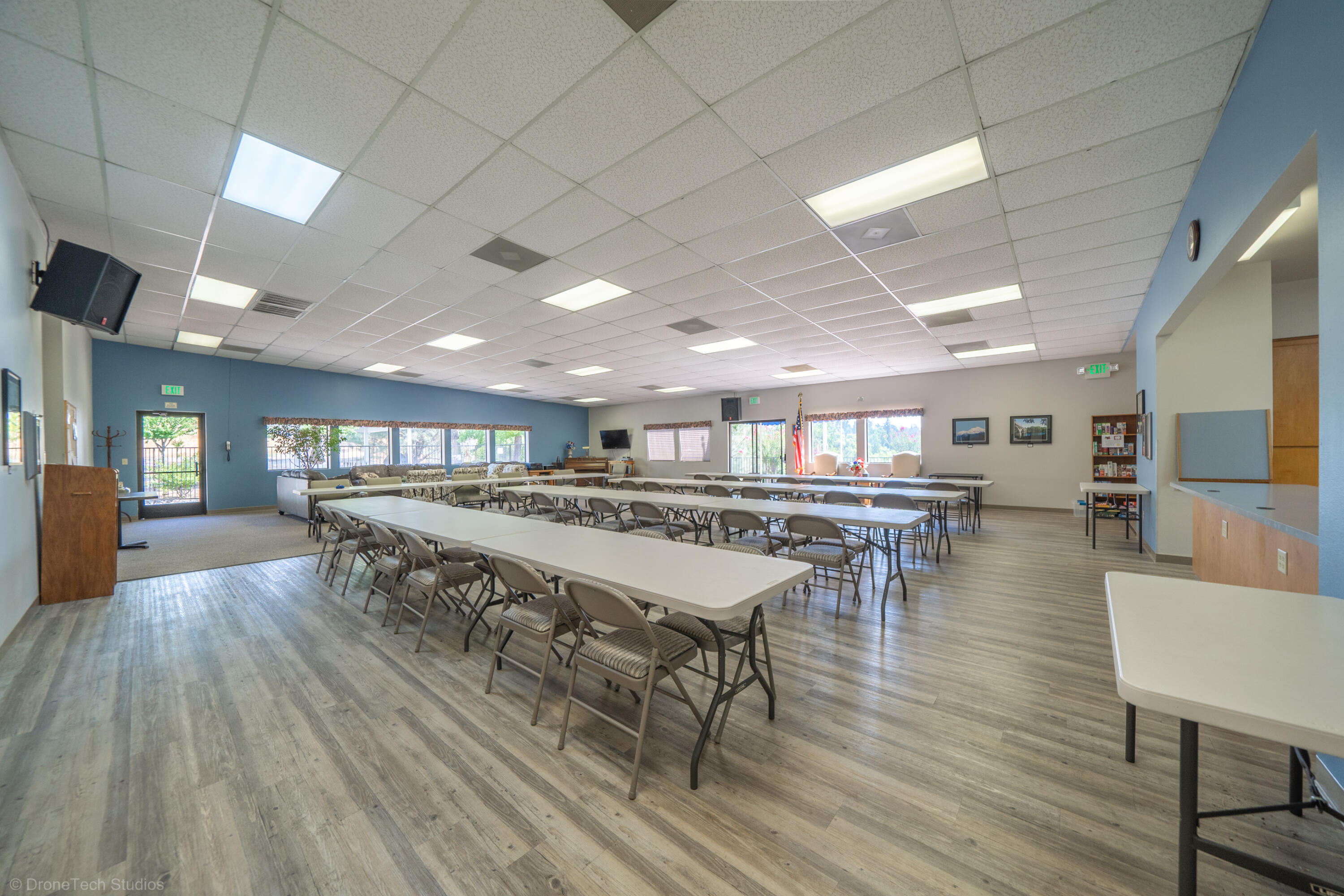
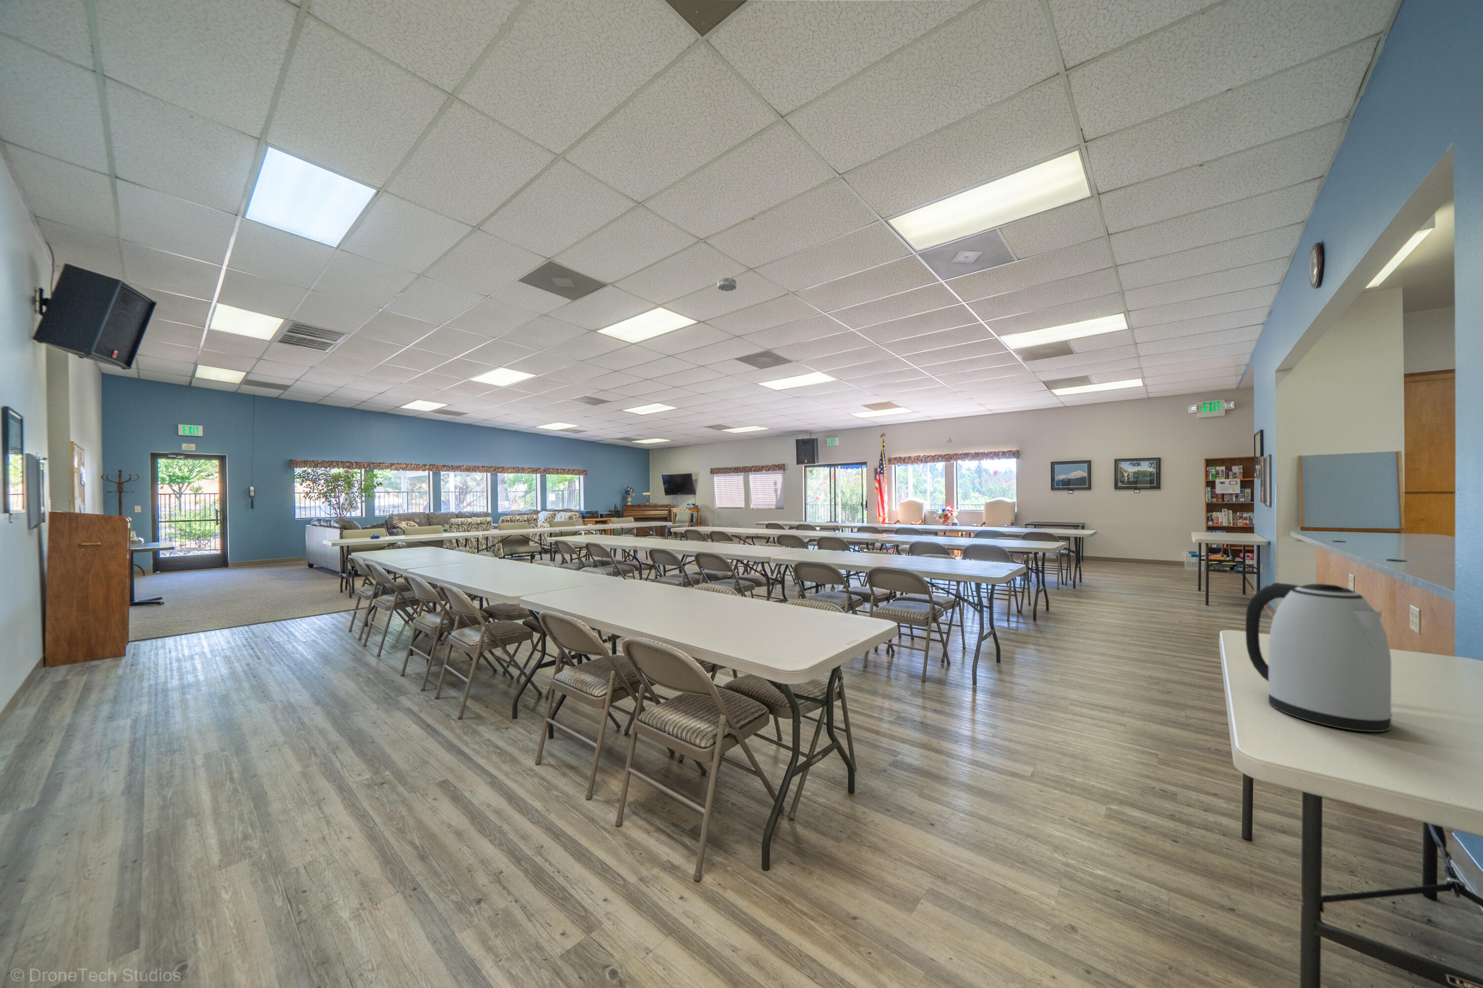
+ smoke detector (727, 284)
+ kettle (1308, 644)
